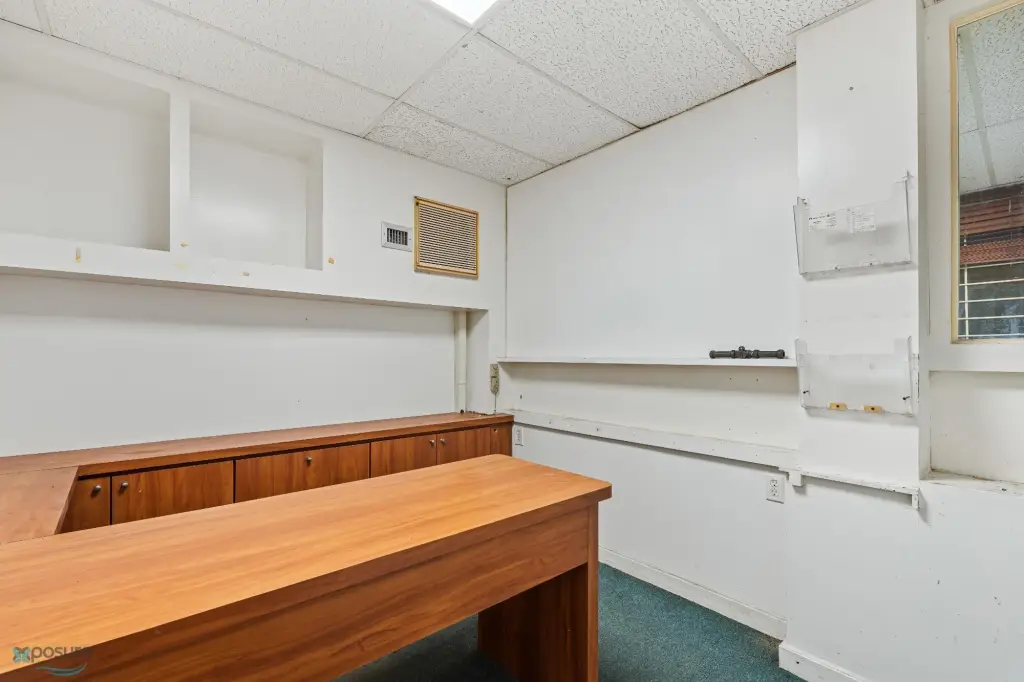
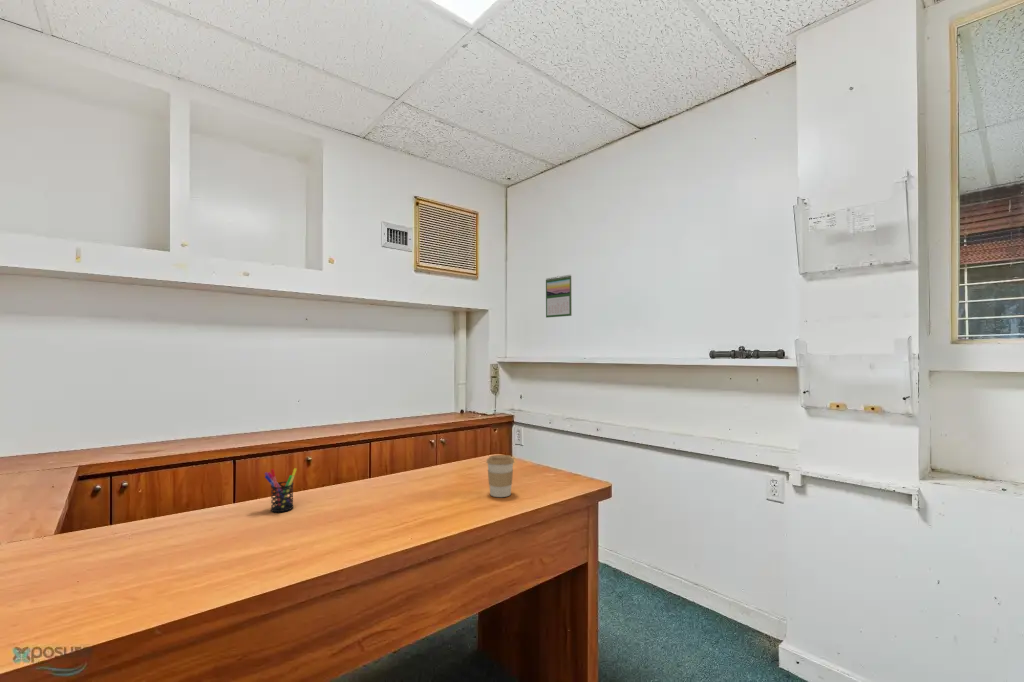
+ calendar (558, 296)
+ pen holder (282, 488)
+ coffee cup (500, 474)
